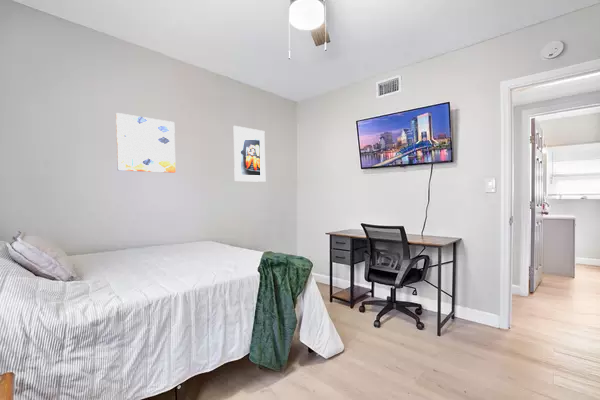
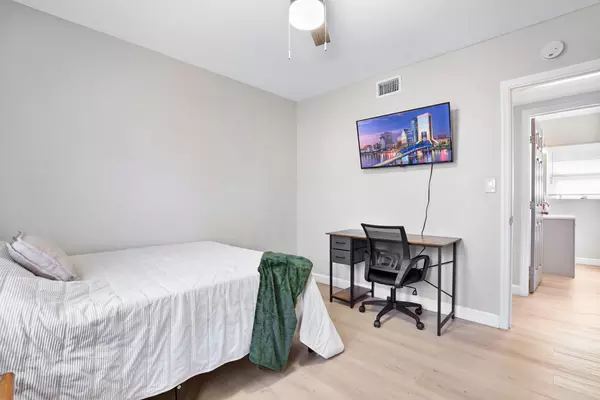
- wall art (147, 144)
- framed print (250, 155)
